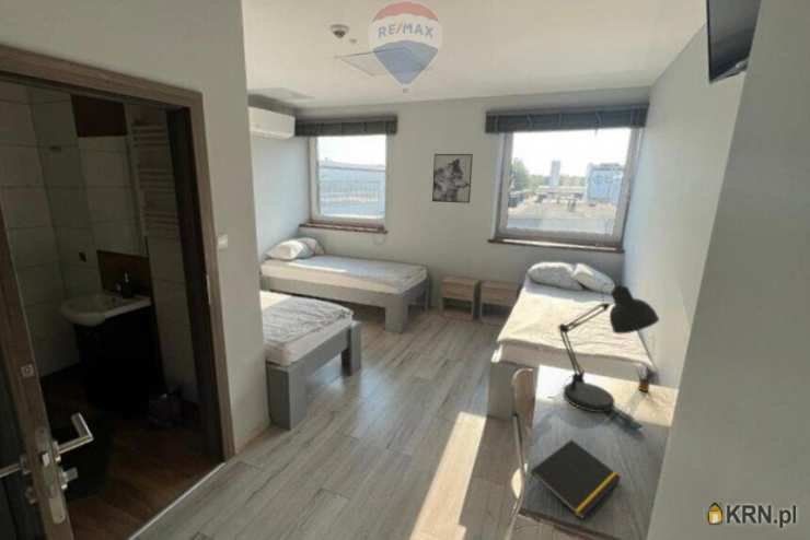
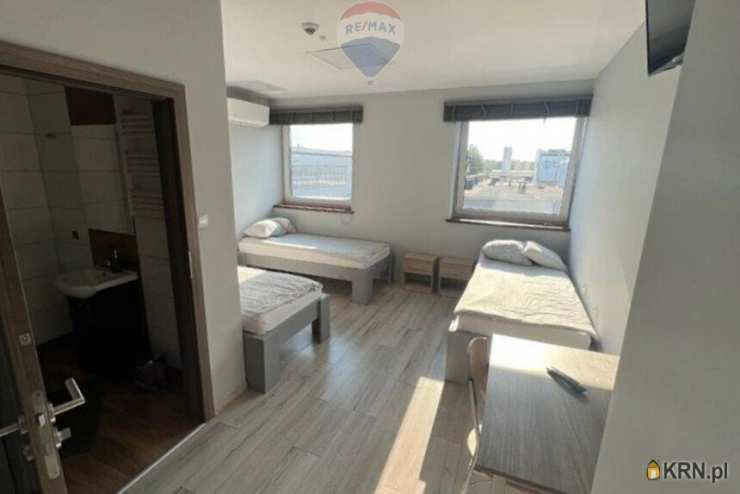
- pencil box (644, 378)
- desk lamp (613, 331)
- wall art (451, 178)
- notepad (576, 474)
